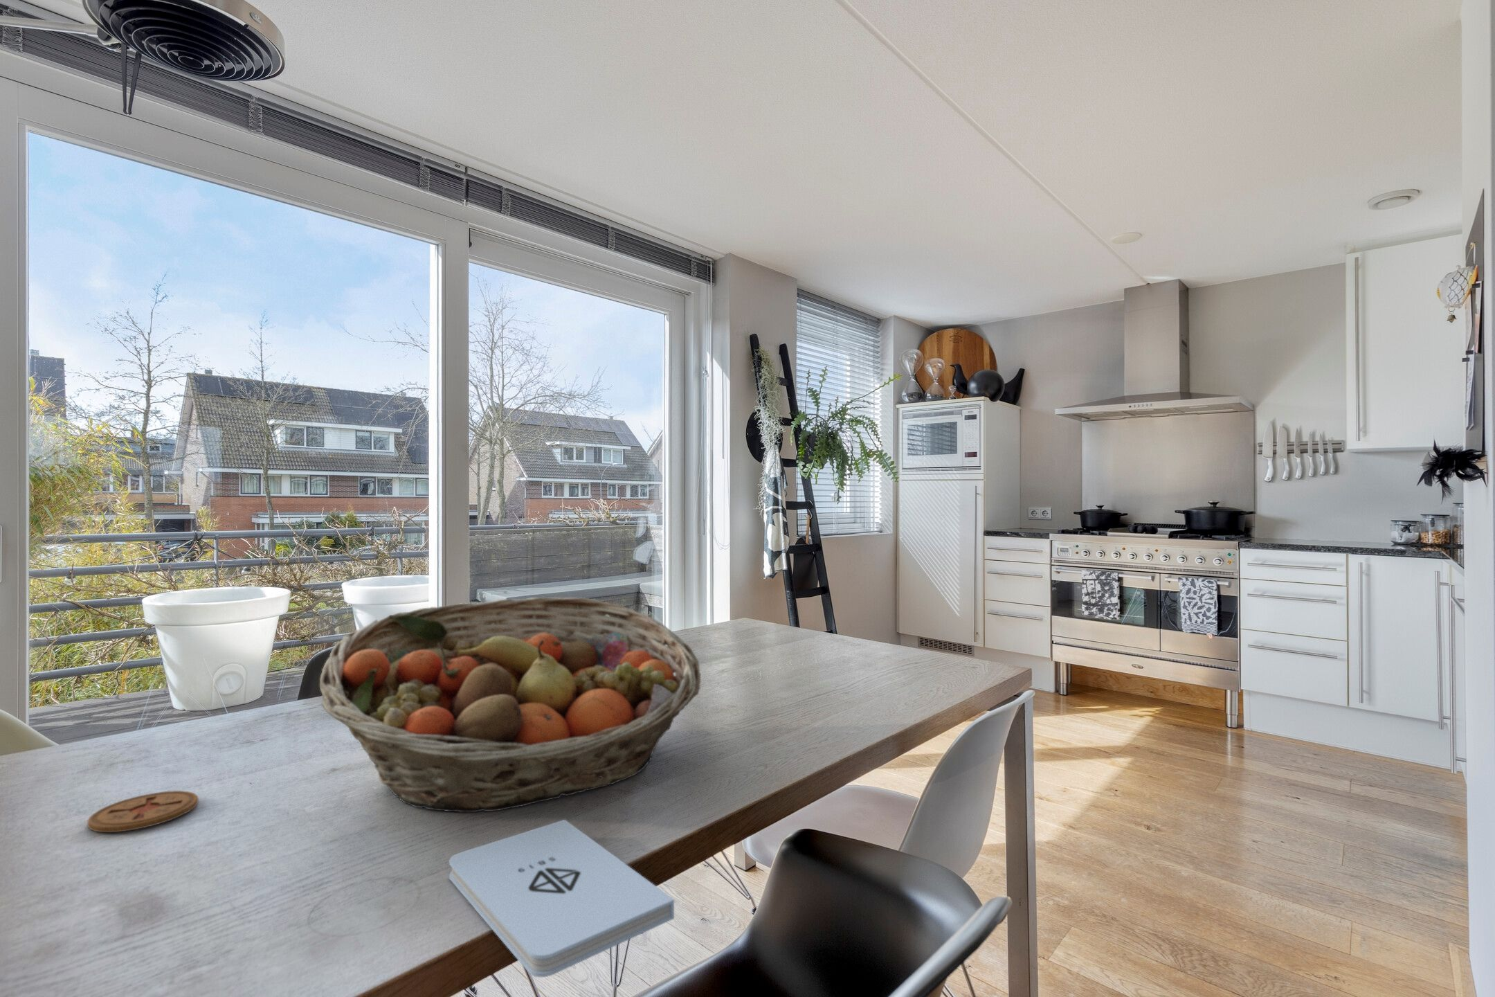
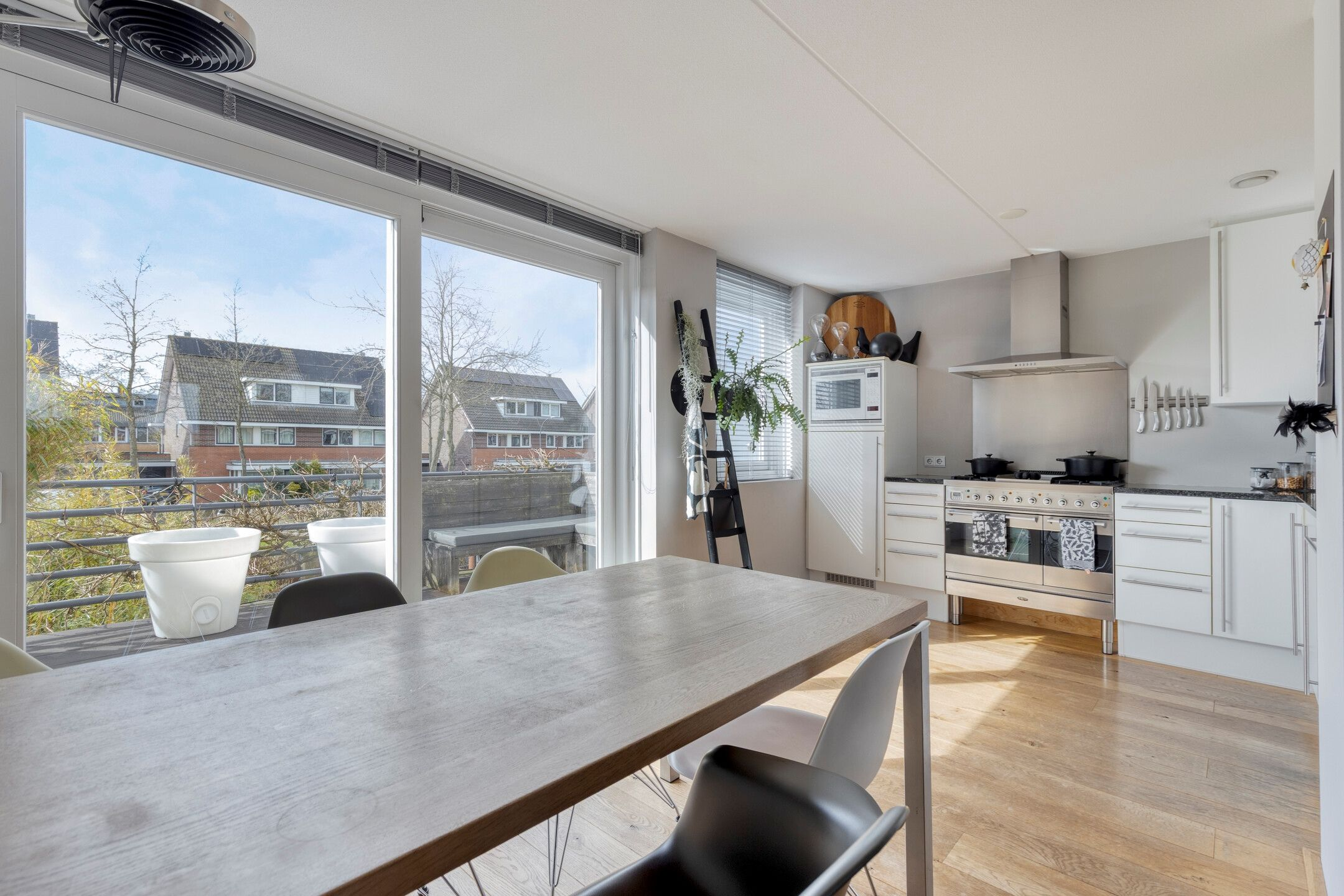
- coaster (145, 810)
- notepad (553, 886)
- fruit basket (525, 688)
